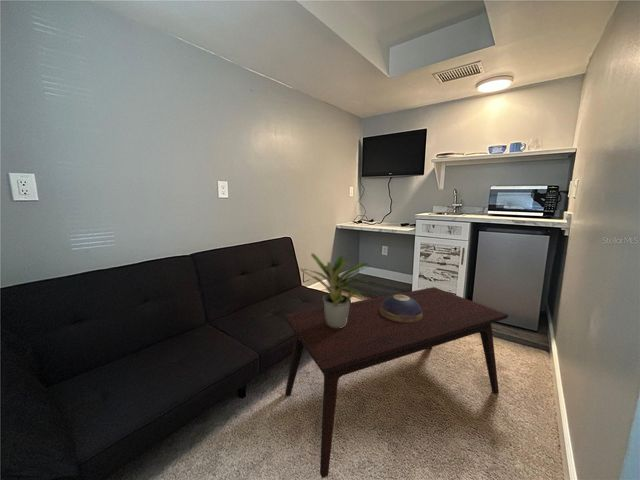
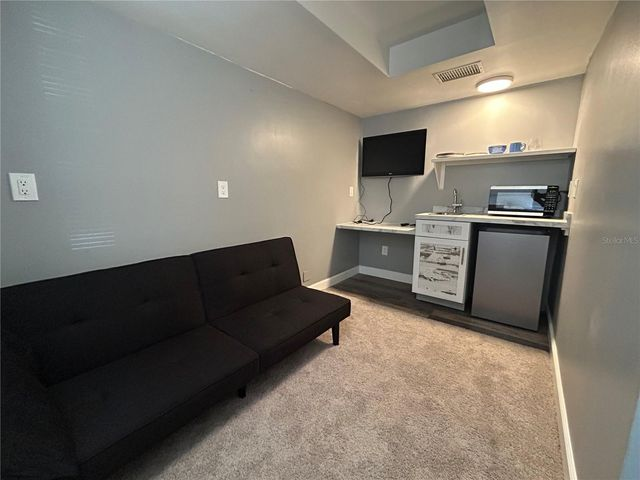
- potted plant (335, 291)
- coffee table (394, 354)
- decorative bowl (401, 303)
